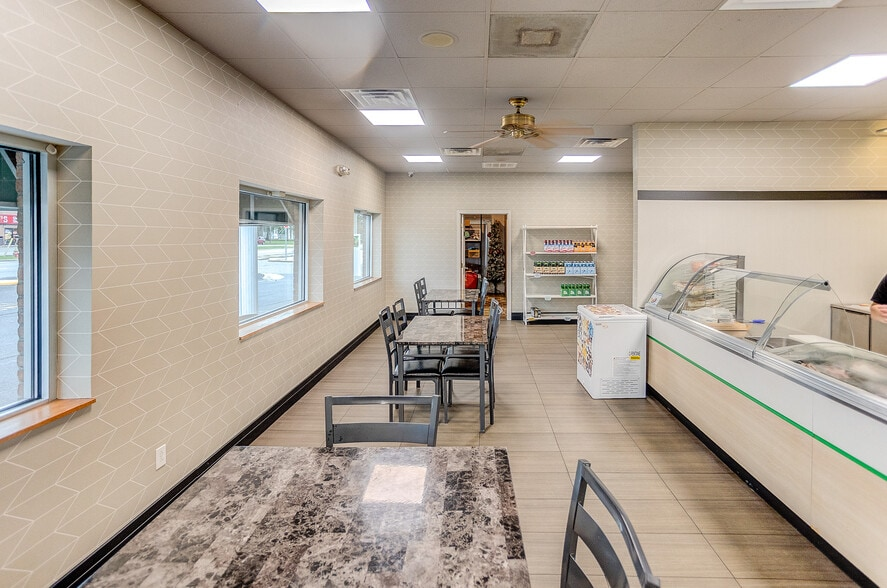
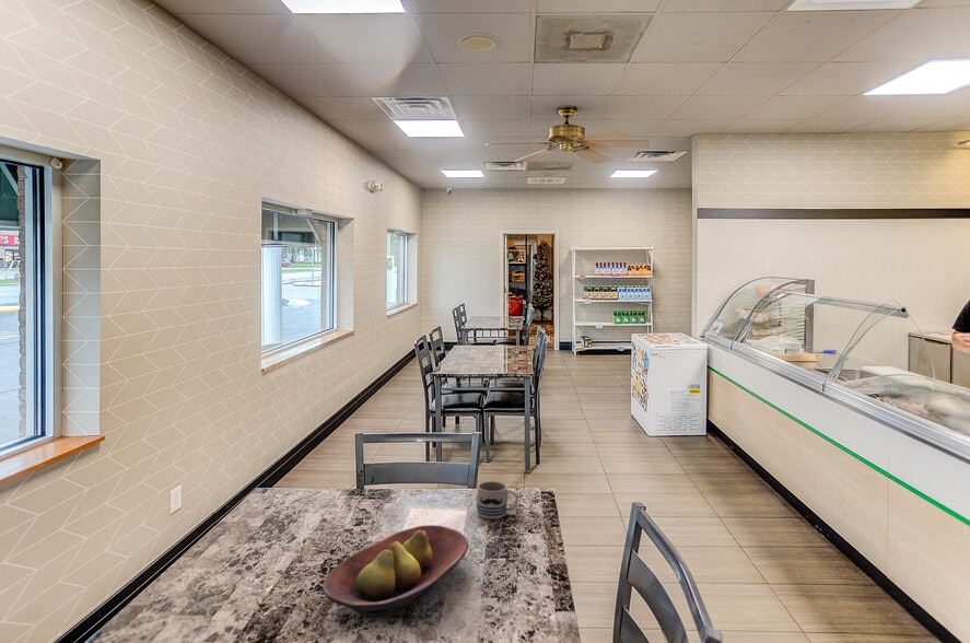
+ mug (496, 499)
+ fruit bowl (401, 562)
